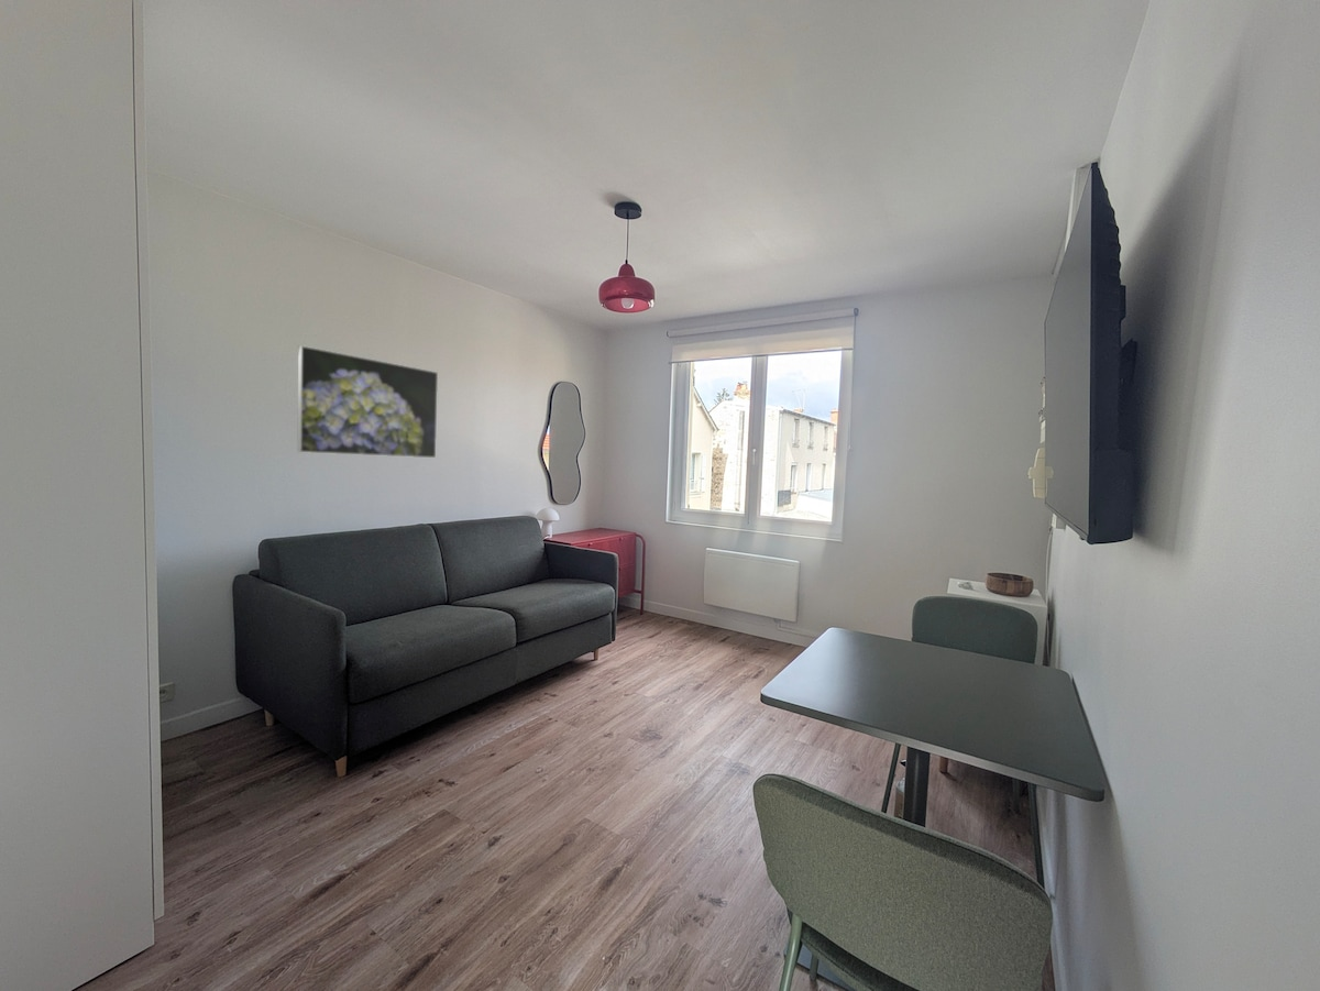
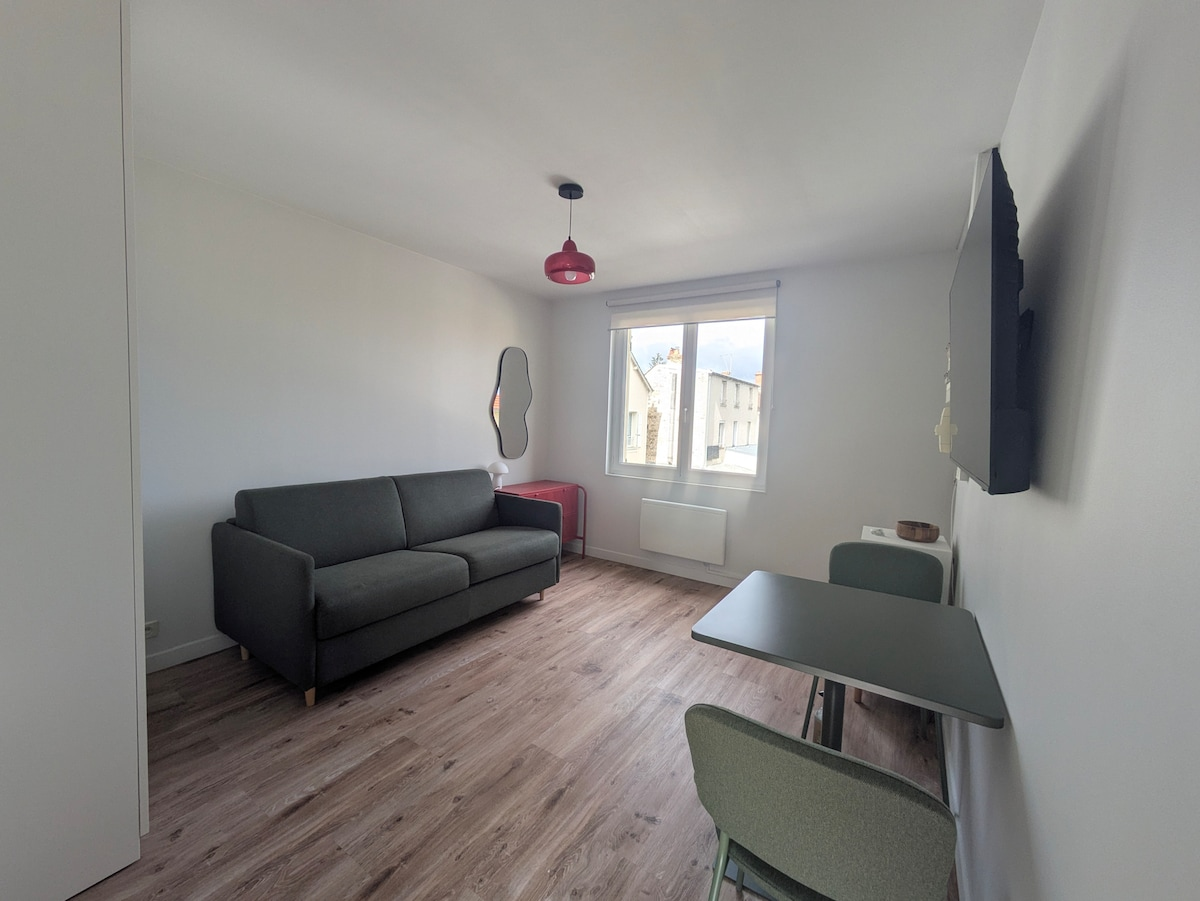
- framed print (374, 408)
